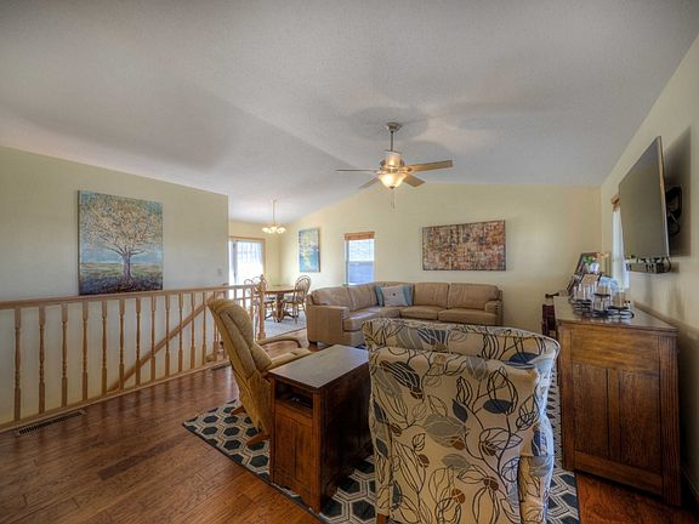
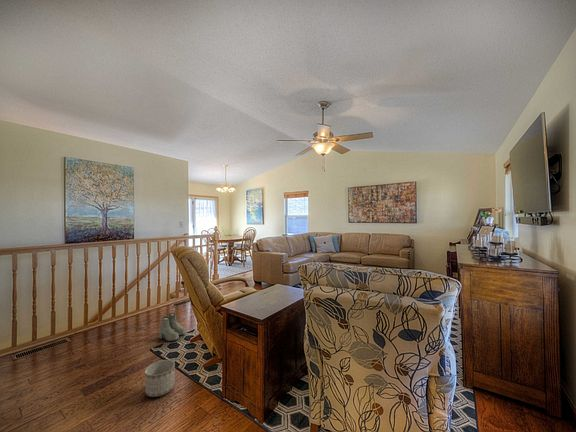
+ planter (160, 378)
+ boots (172, 325)
